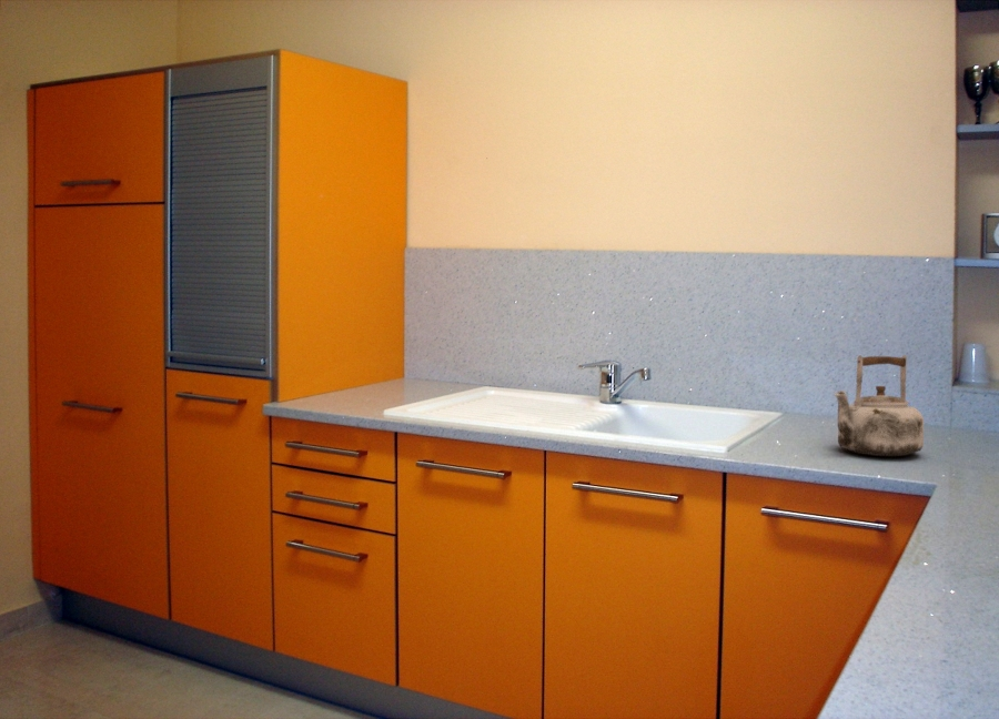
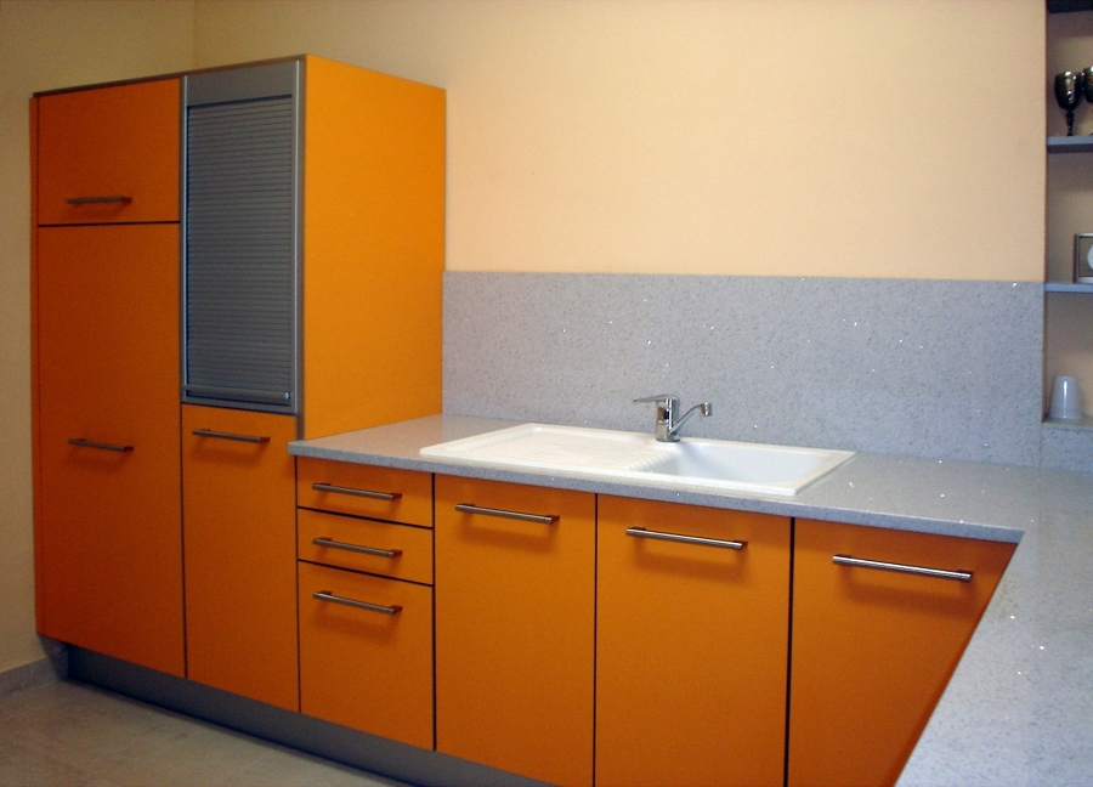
- kettle (872, 404)
